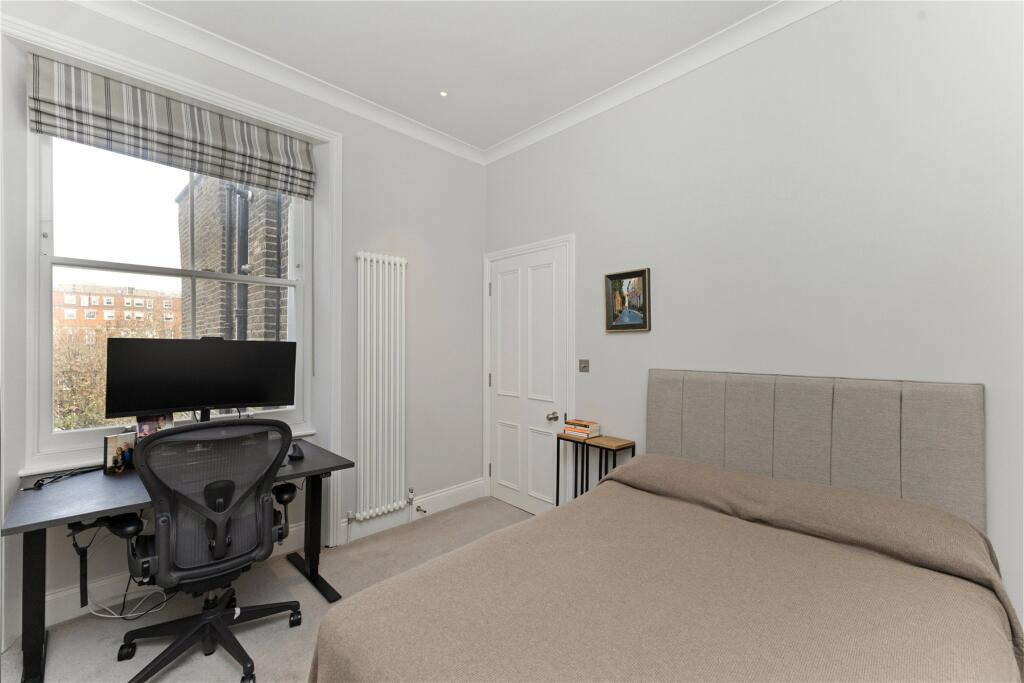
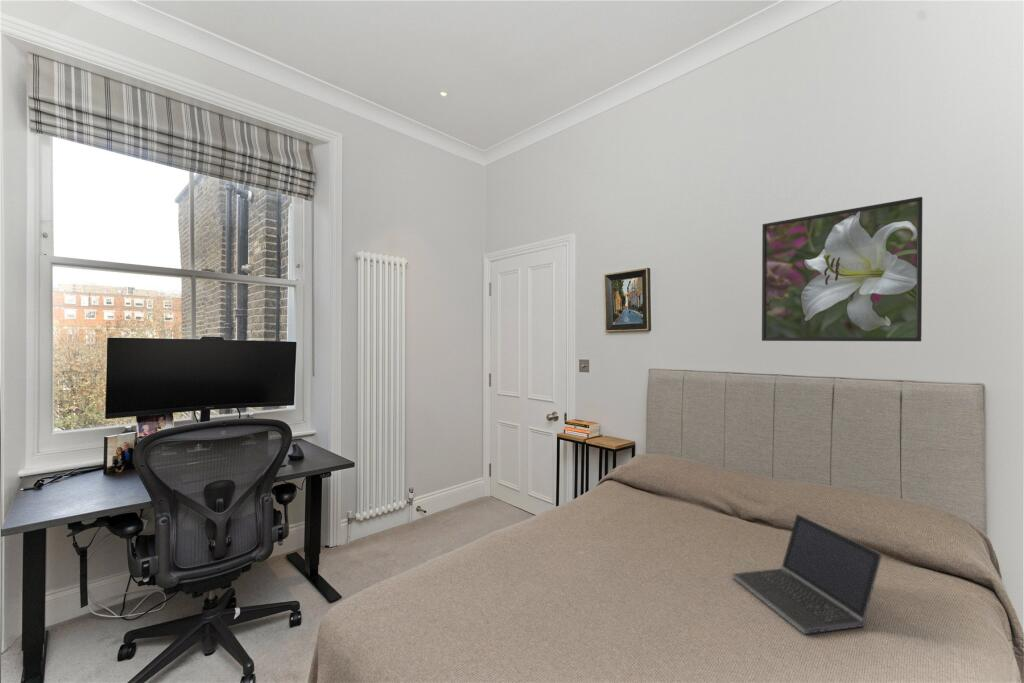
+ laptop computer (800, 566)
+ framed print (833, 276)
